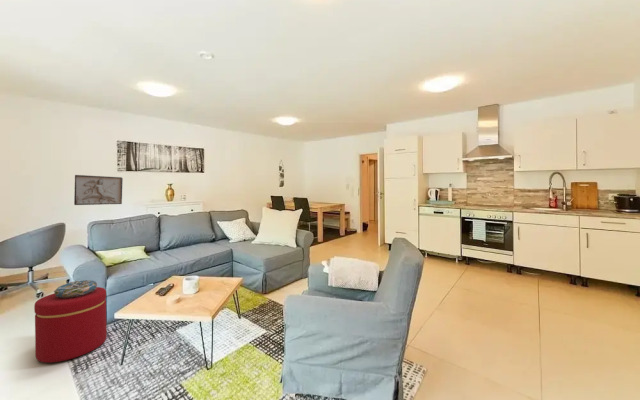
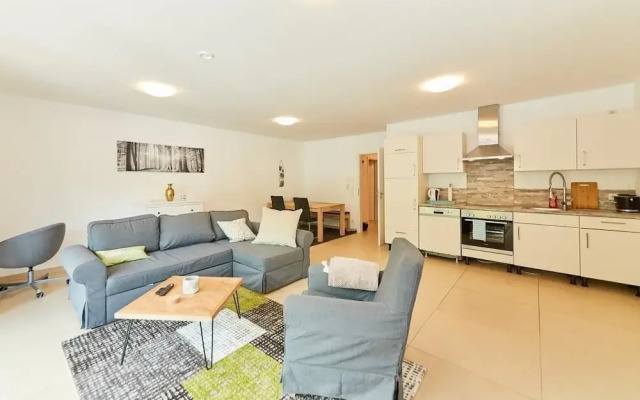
- relief panel (99, 190)
- decorative bowl (76, 288)
- ottoman (73, 321)
